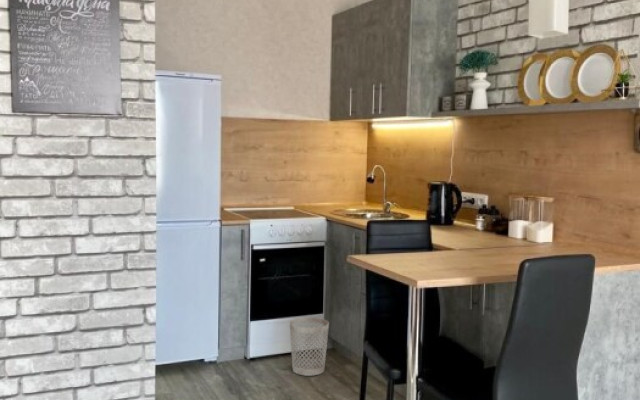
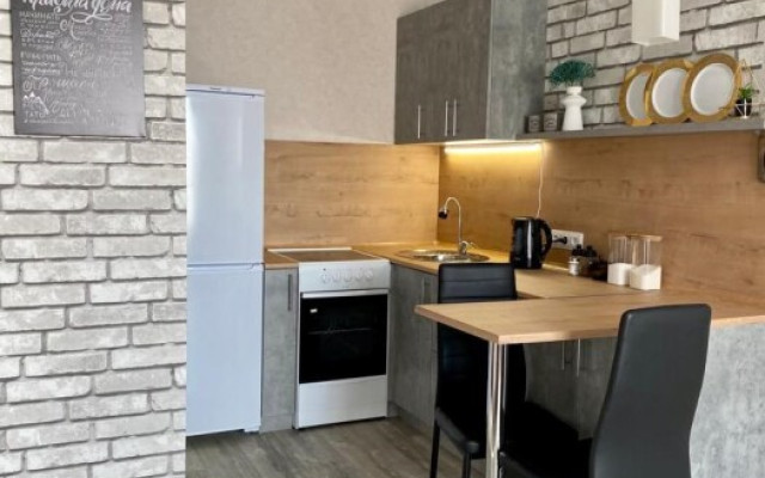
- wastebasket (309, 346)
